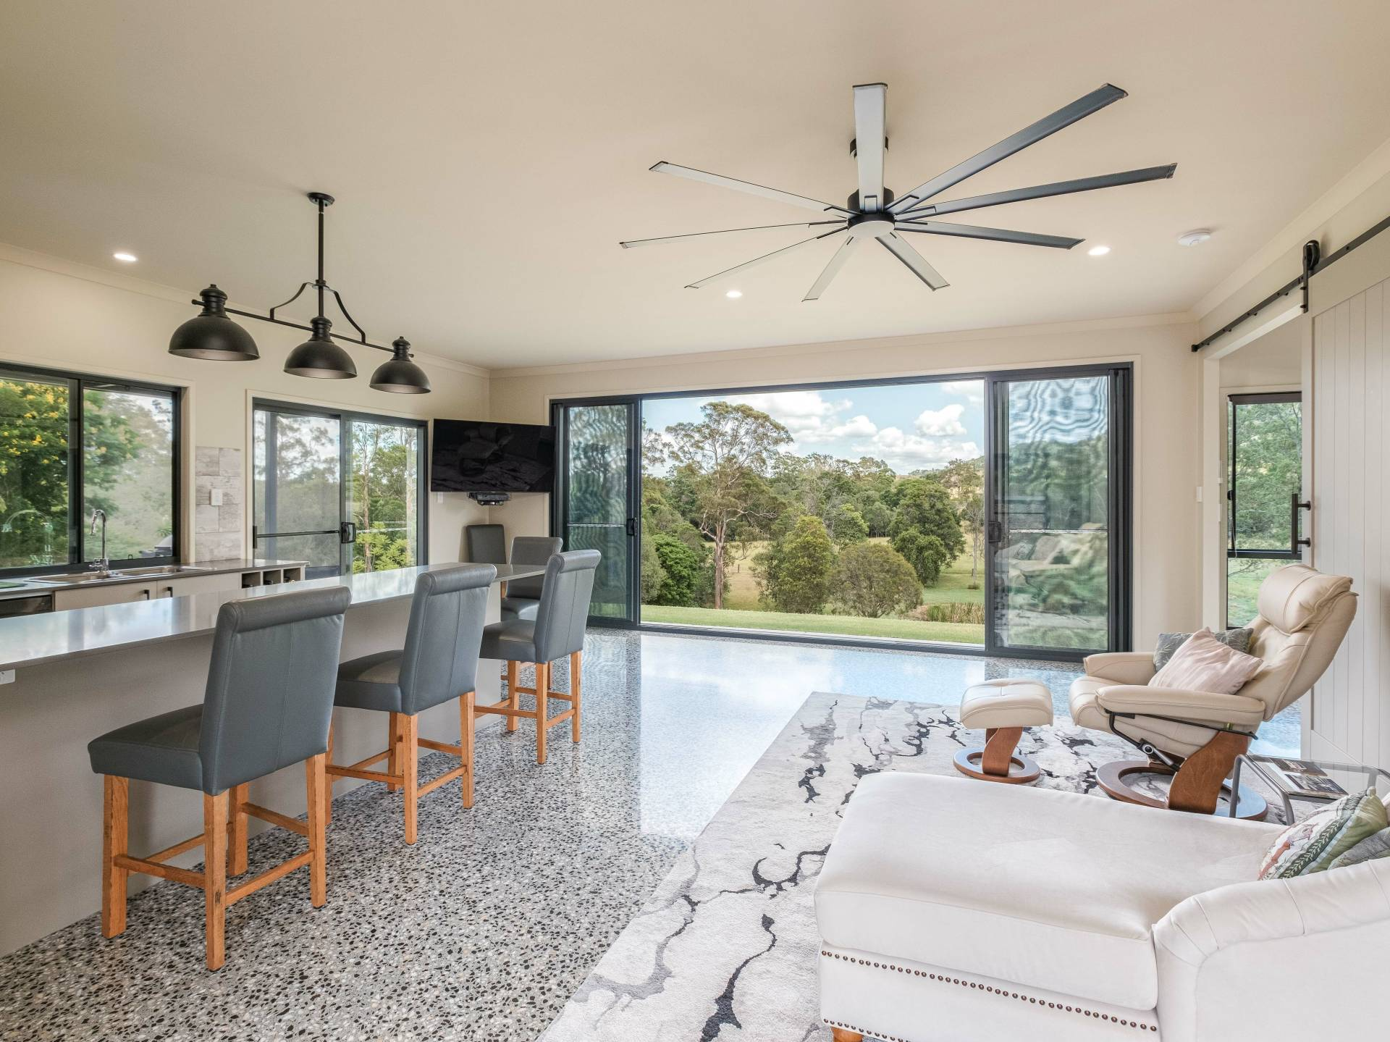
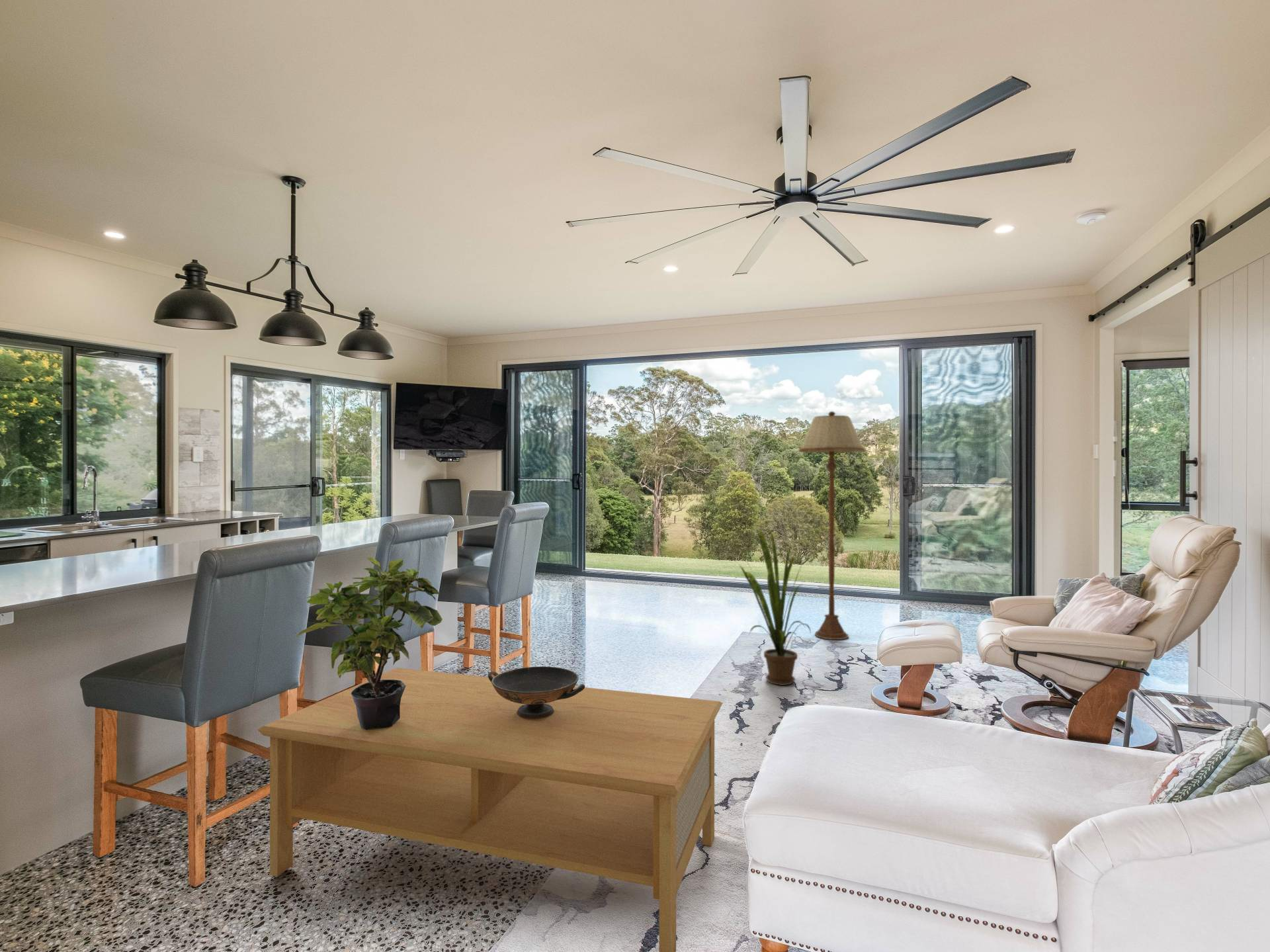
+ house plant (780, 605)
+ coffee table (503, 784)
+ floor lamp (831, 523)
+ potted plant (382, 637)
+ decorative bowl (535, 694)
